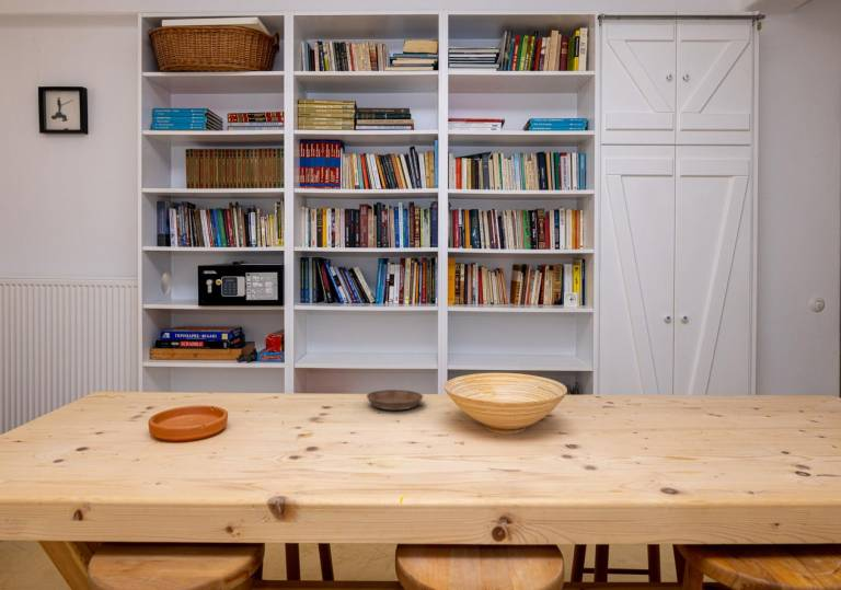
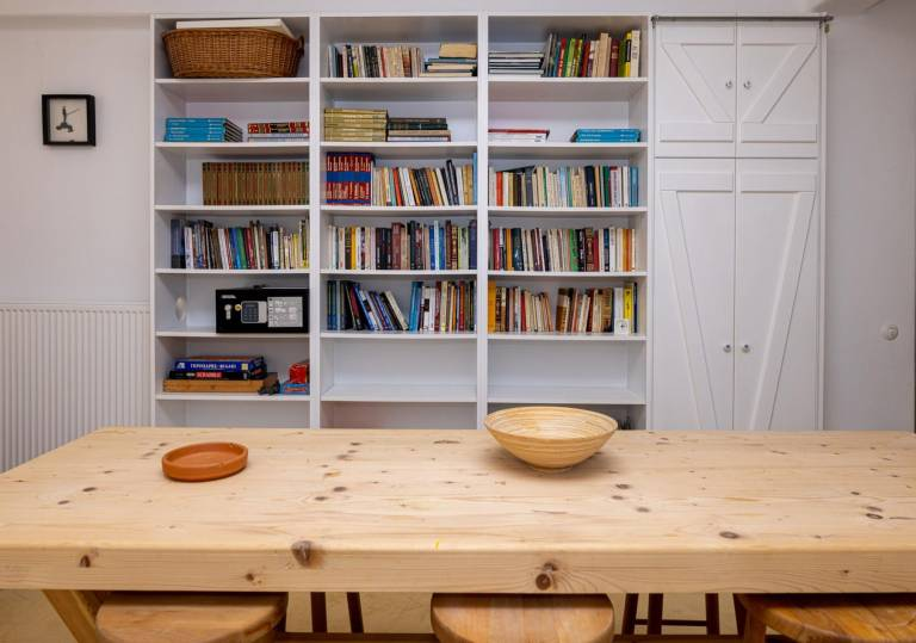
- saucer (394, 400)
